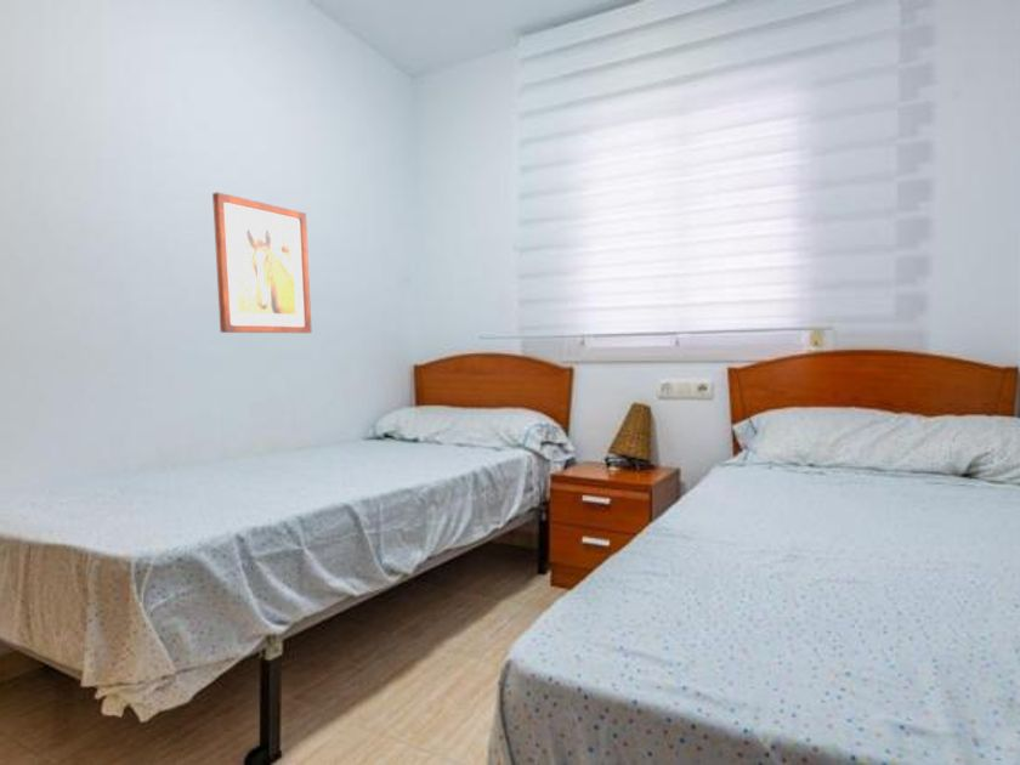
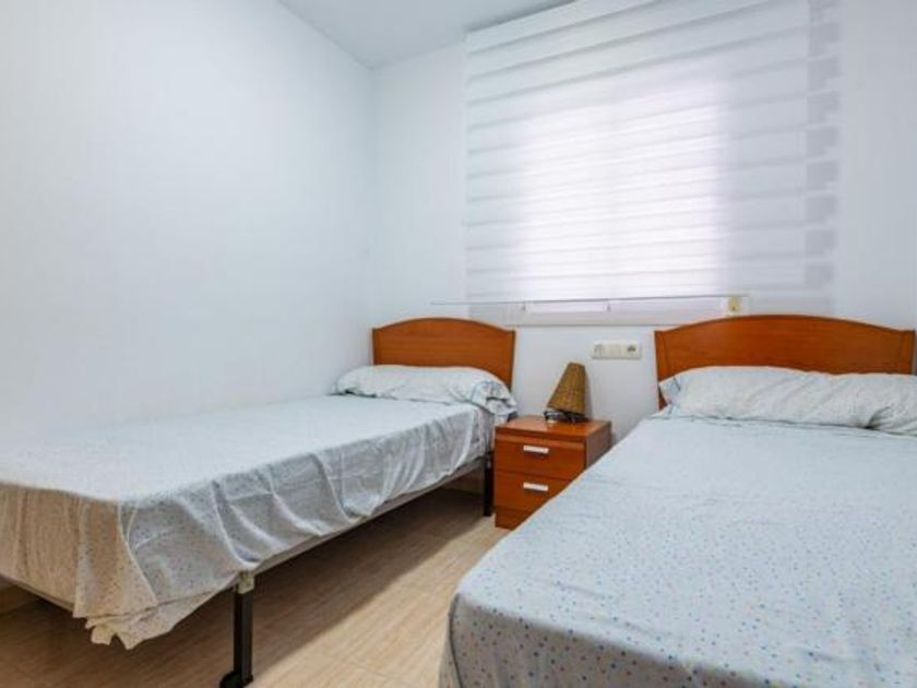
- wall art (266, 268)
